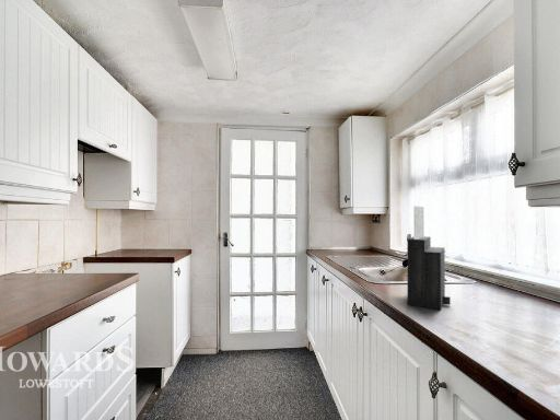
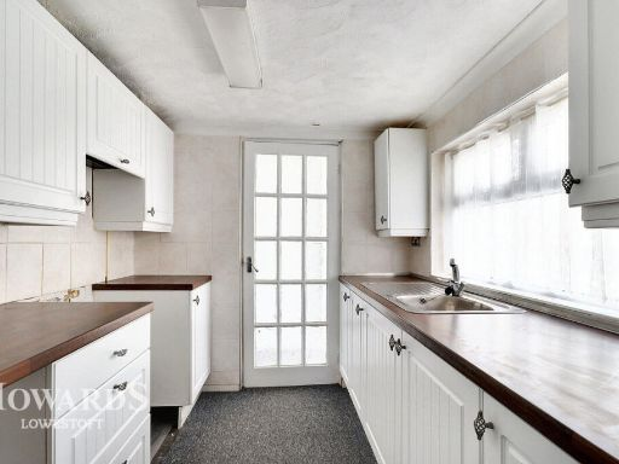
- knife block (430, 254)
